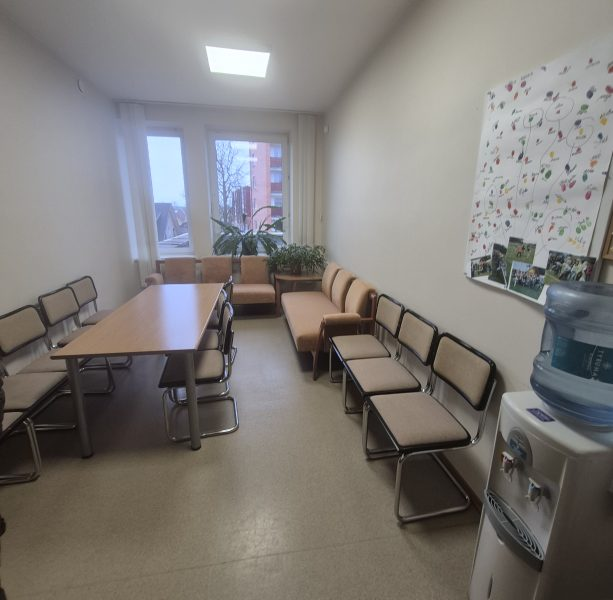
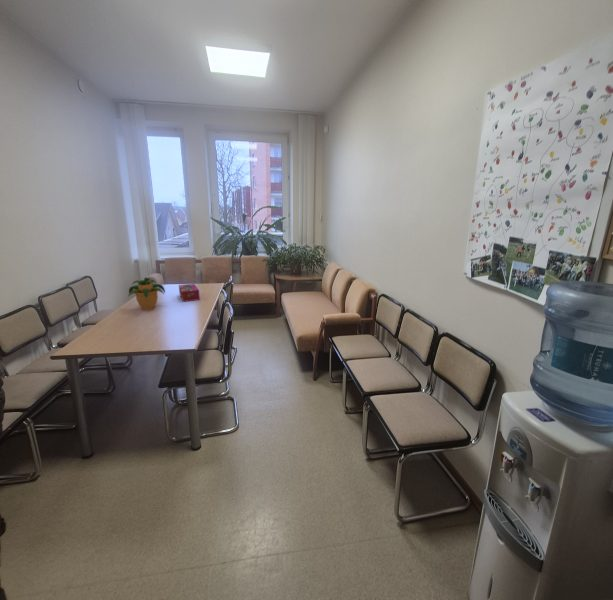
+ potted plant (146, 293)
+ tissue box (188, 292)
